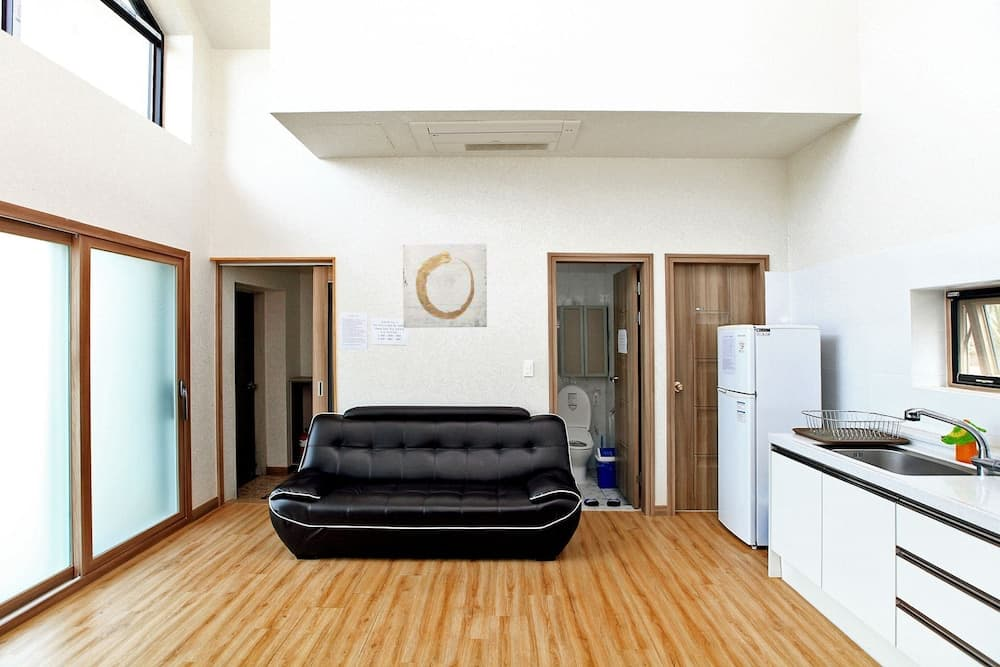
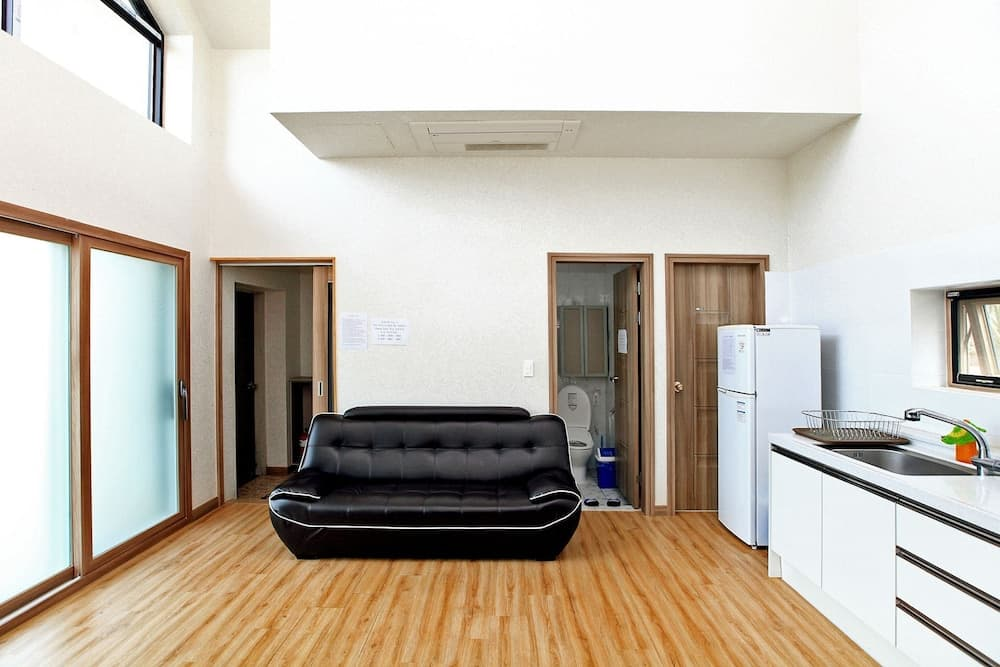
- wall art (445, 285)
